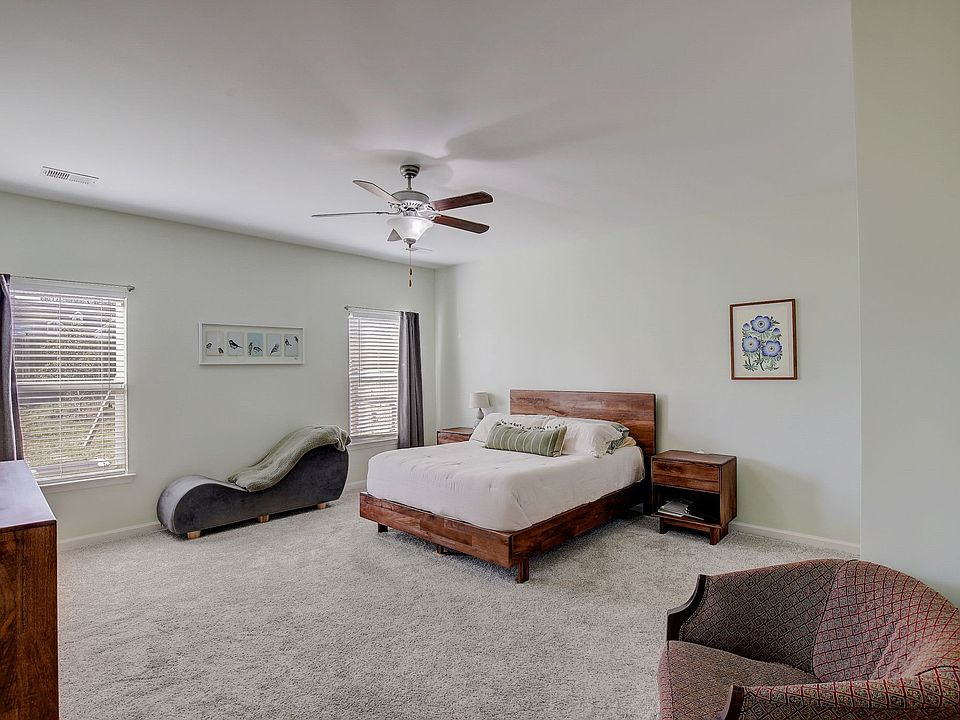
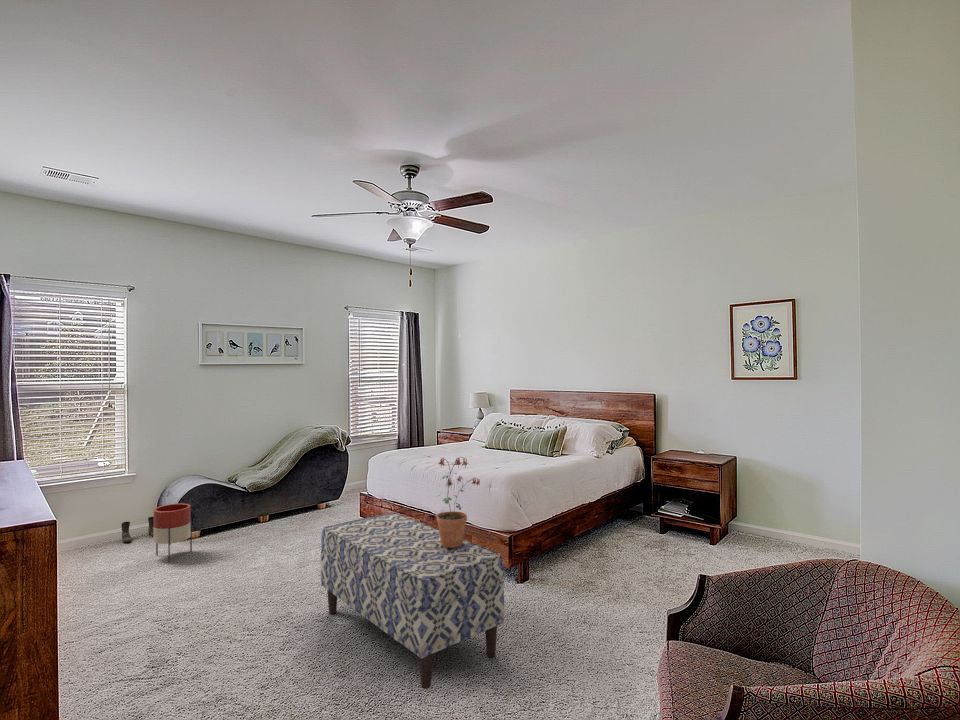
+ bench (405, 585)
+ boots (148, 529)
+ potted plant (456, 498)
+ planter (173, 531)
